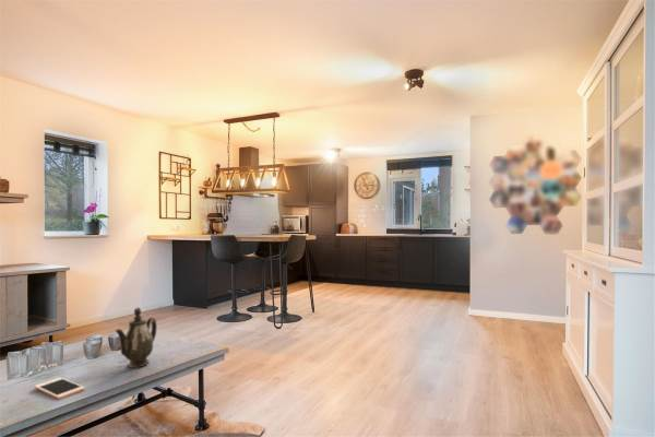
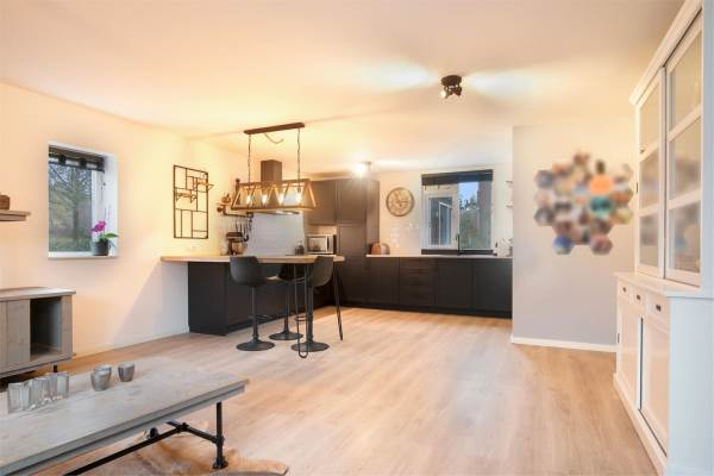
- teapot (136, 335)
- cell phone (59, 387)
